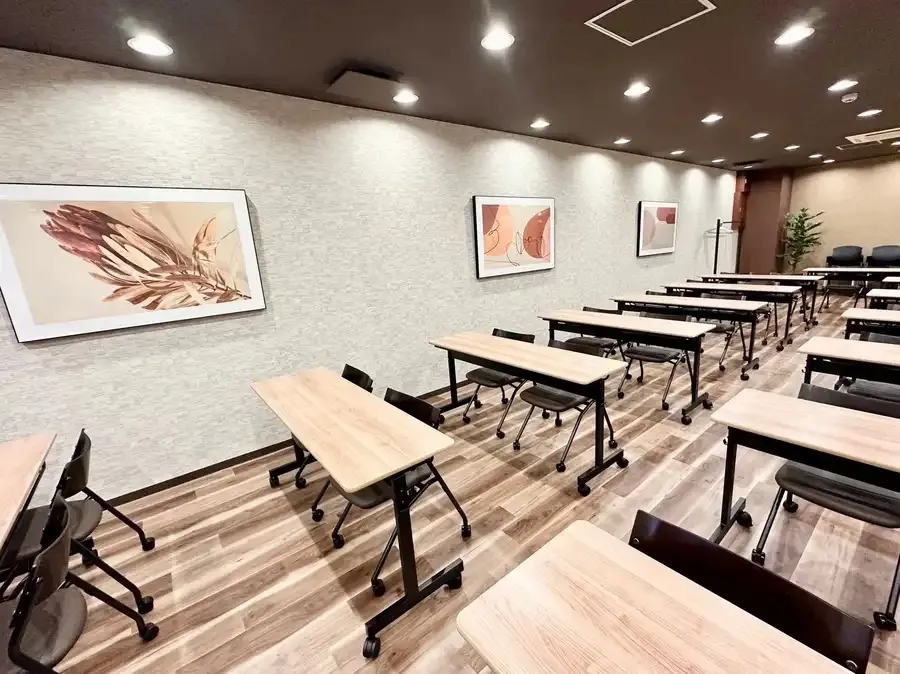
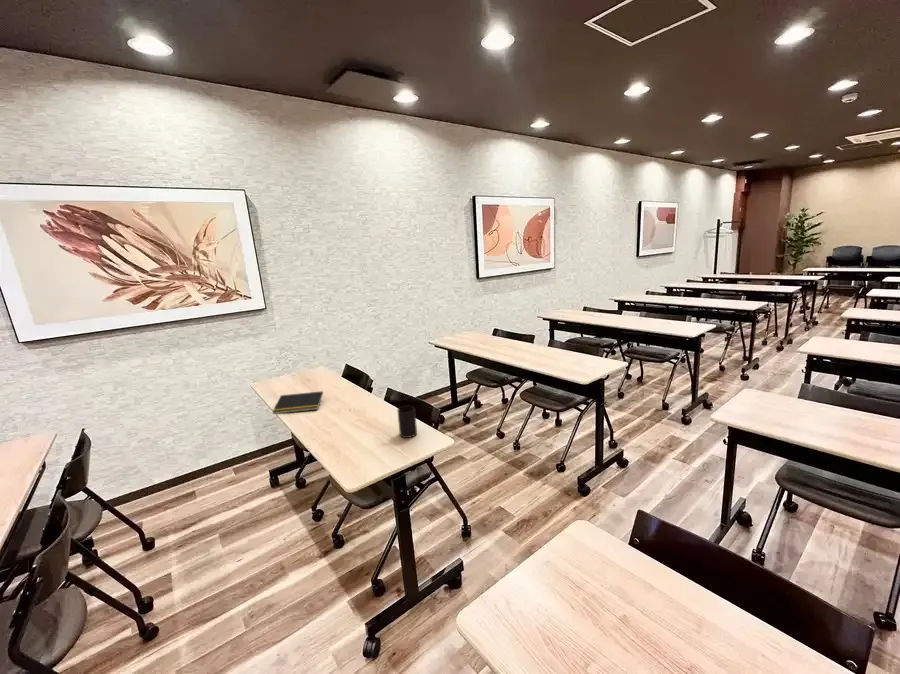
+ notepad (298, 402)
+ cup (407, 421)
